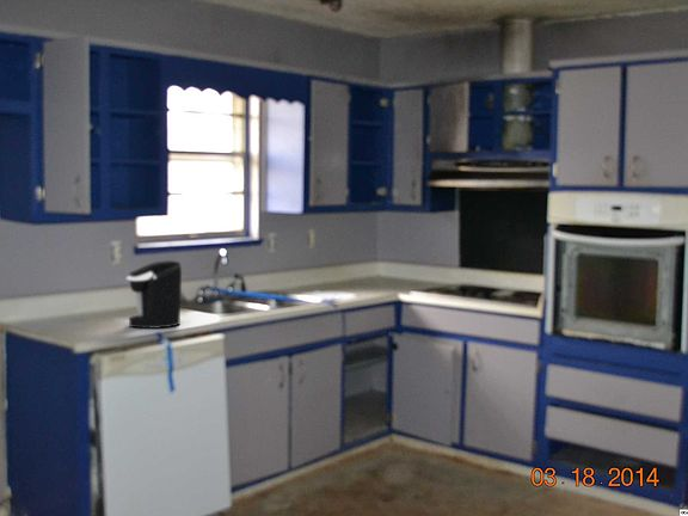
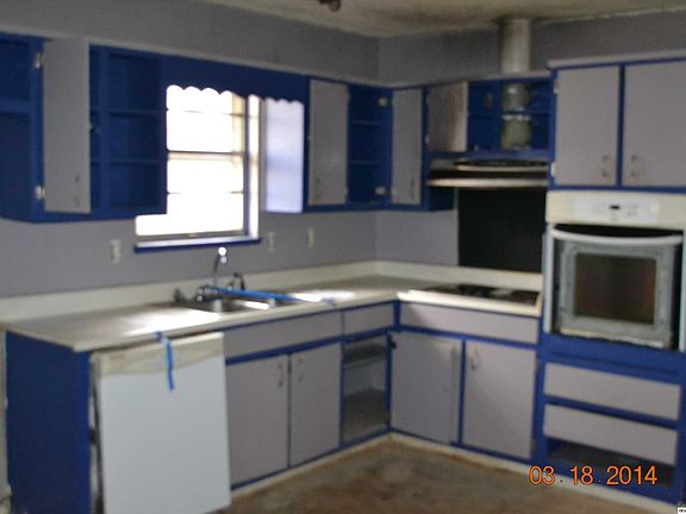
- coffee maker (153, 293)
